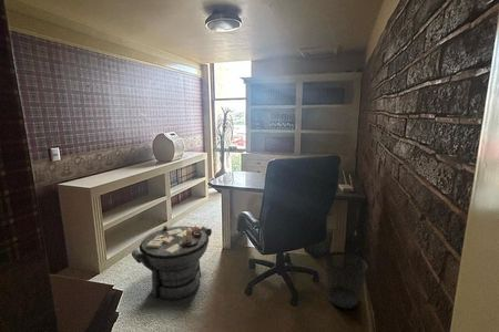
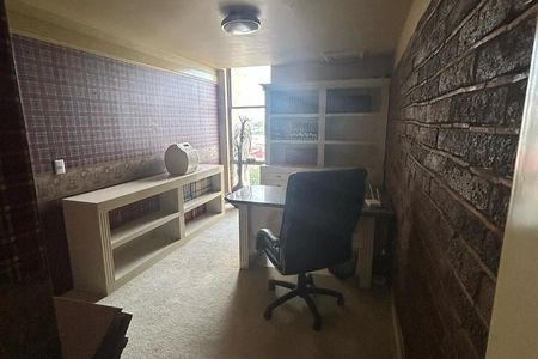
- wastebasket (343, 280)
- side table (175, 255)
